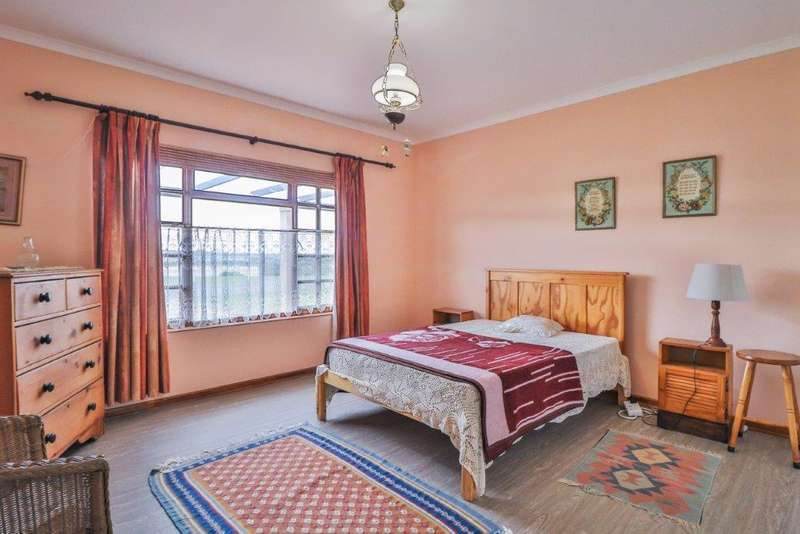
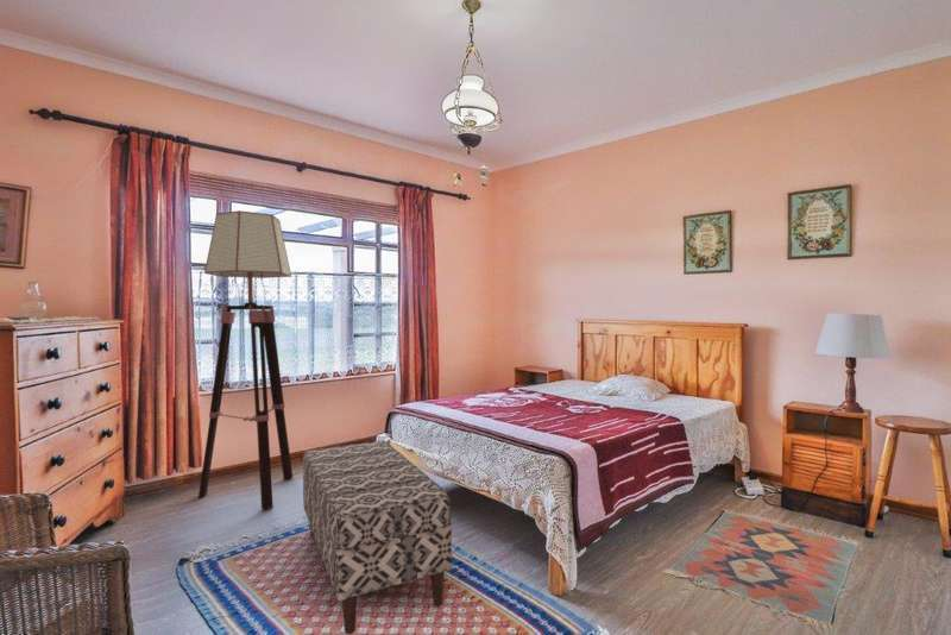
+ floor lamp (253, 354)
+ bench (366, 516)
